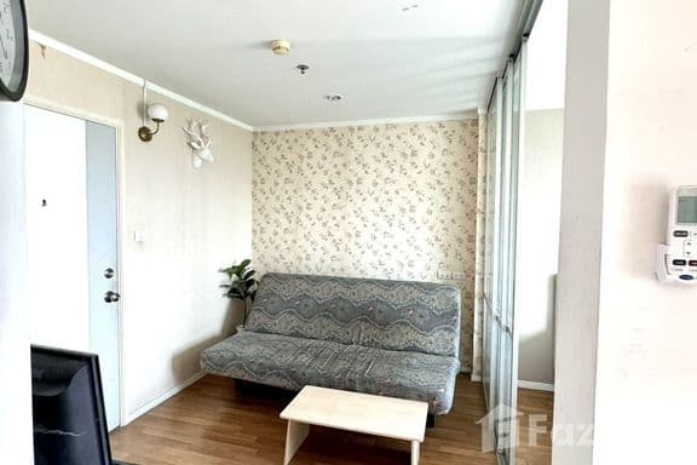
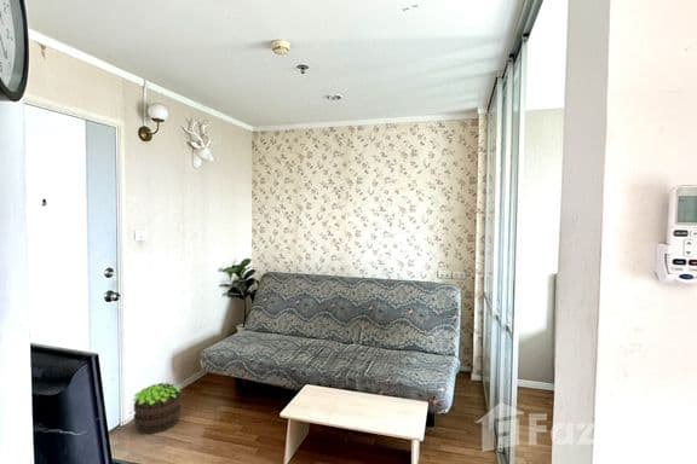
+ potted plant (157, 404)
